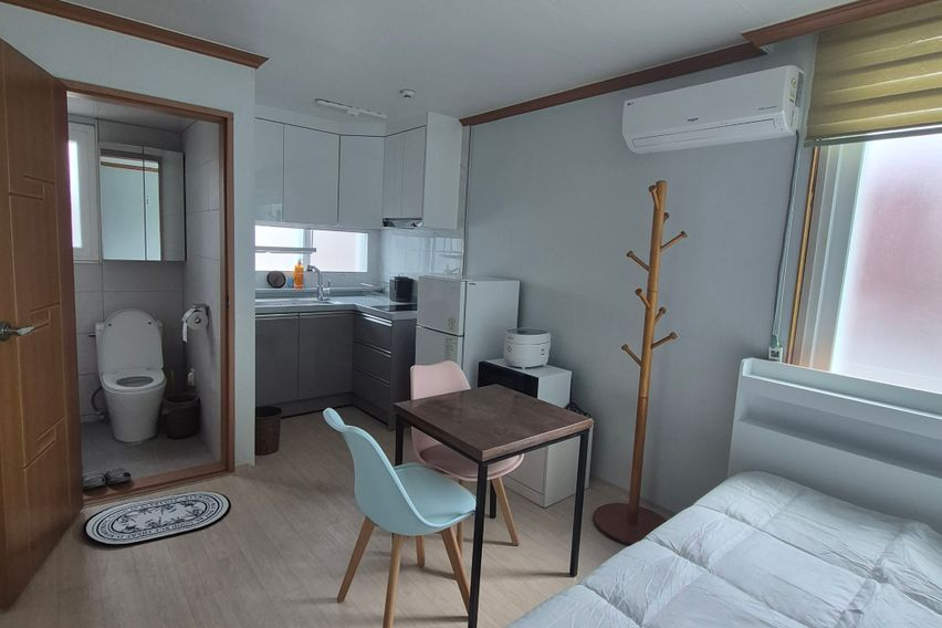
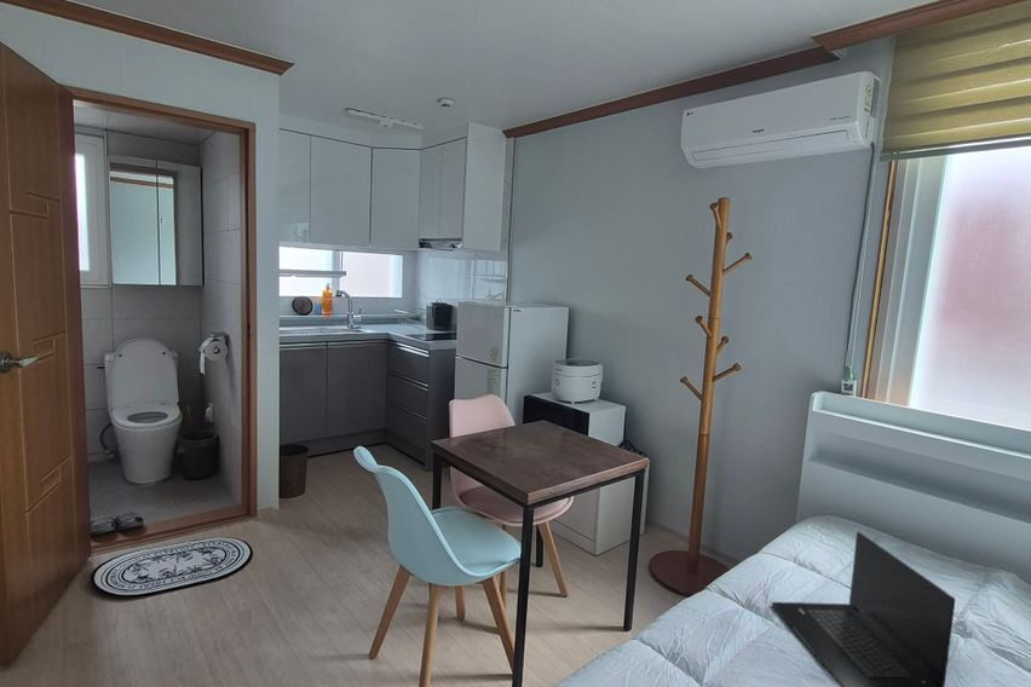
+ laptop (852, 601)
